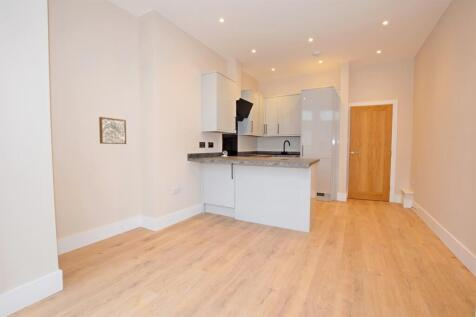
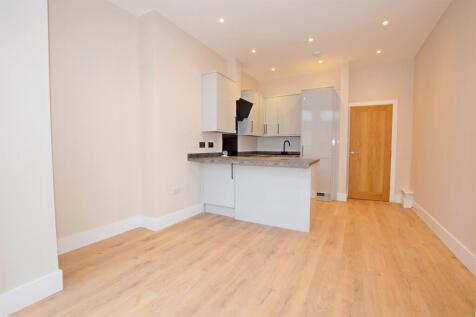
- wall art (113, 131)
